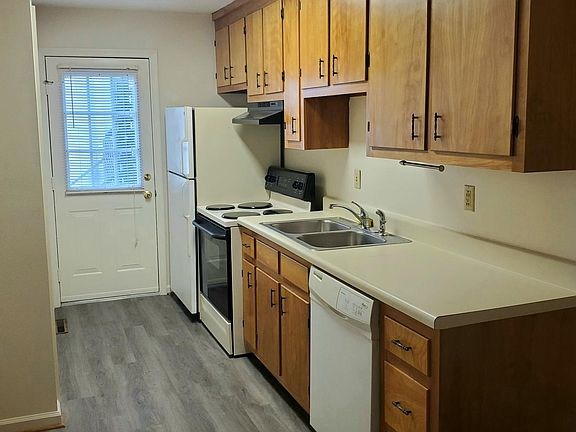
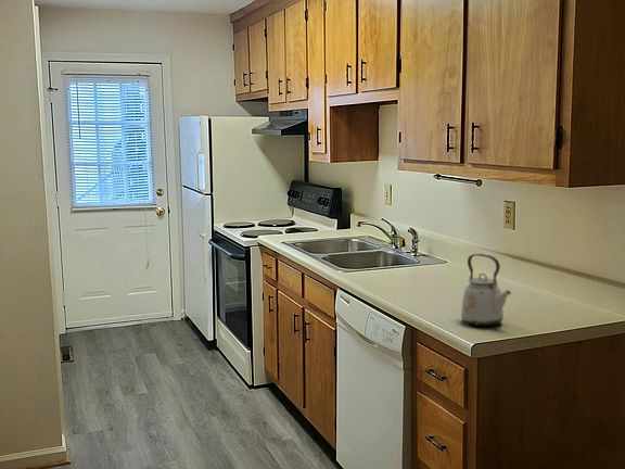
+ kettle (488, 290)
